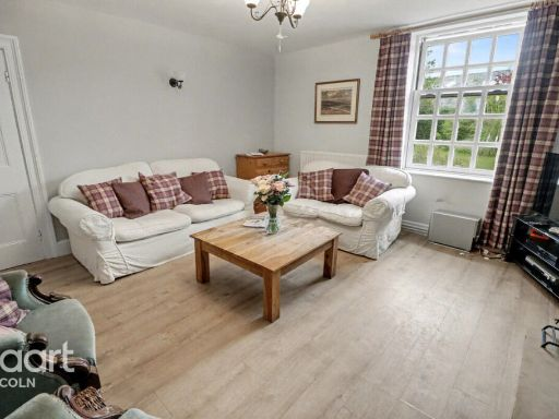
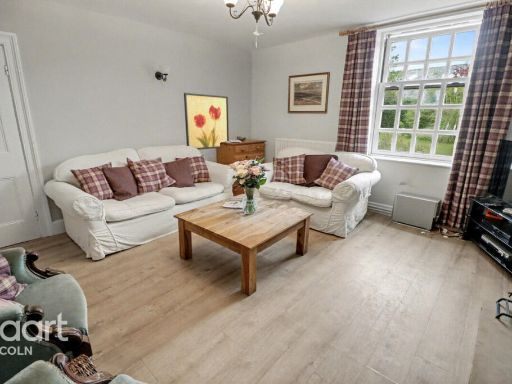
+ wall art (208, 122)
